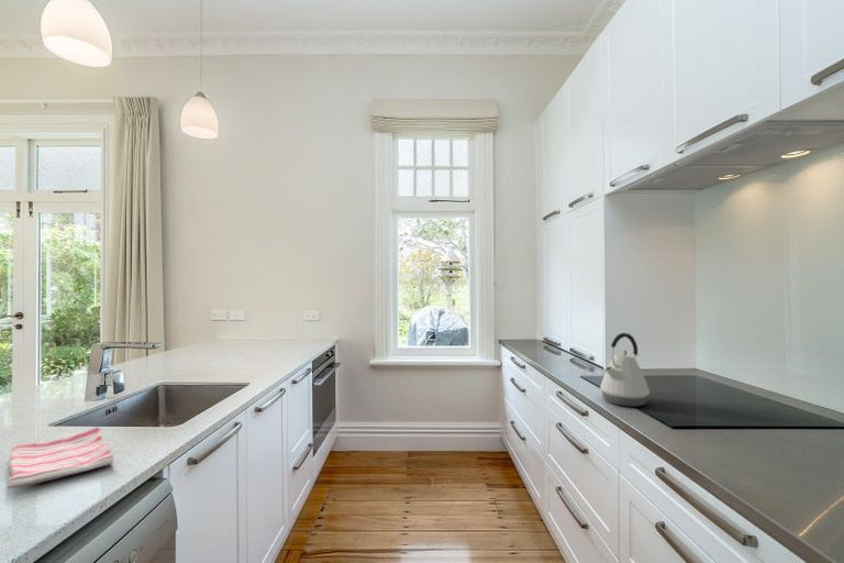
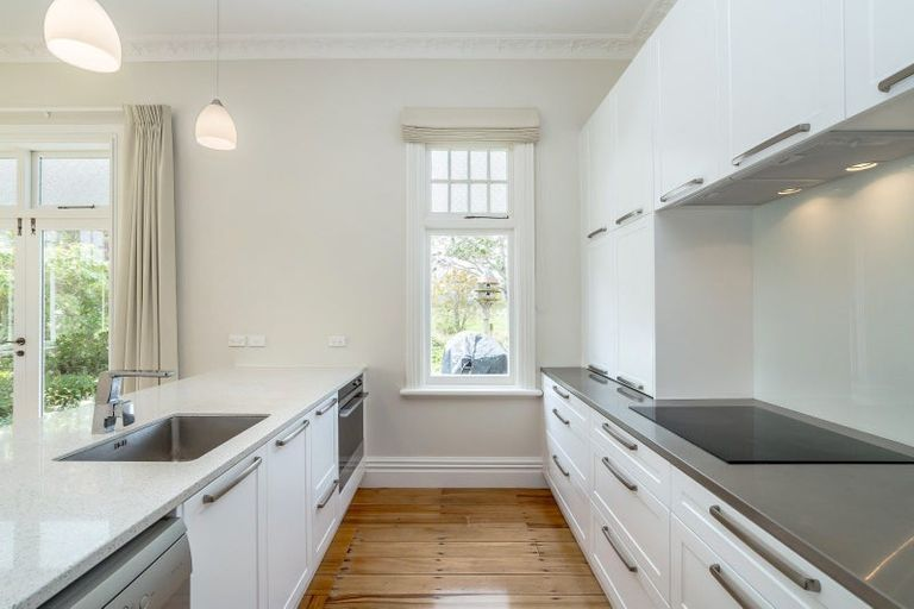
- kettle (623, 367)
- dish towel (60, 454)
